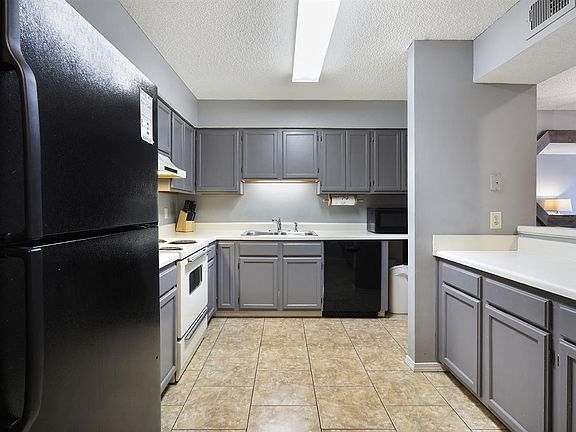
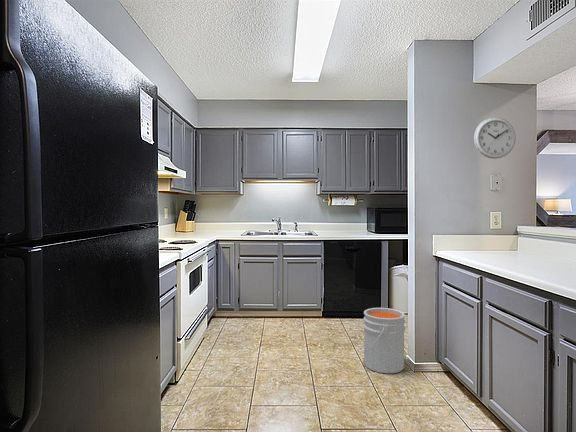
+ wall clock (495, 137)
+ bucket (383, 338)
